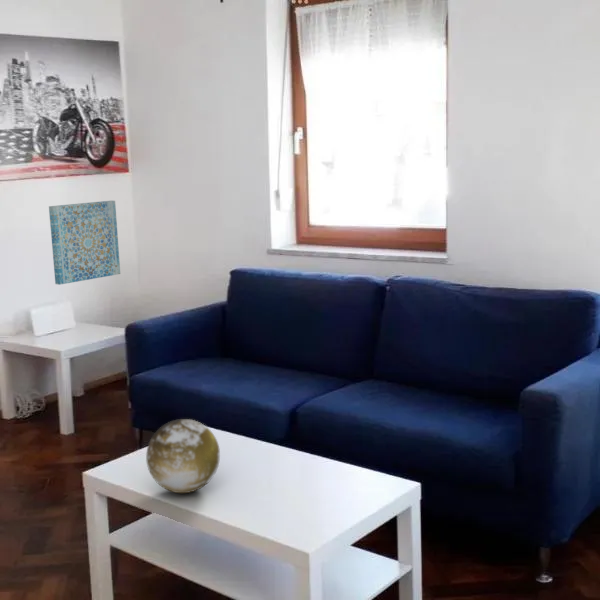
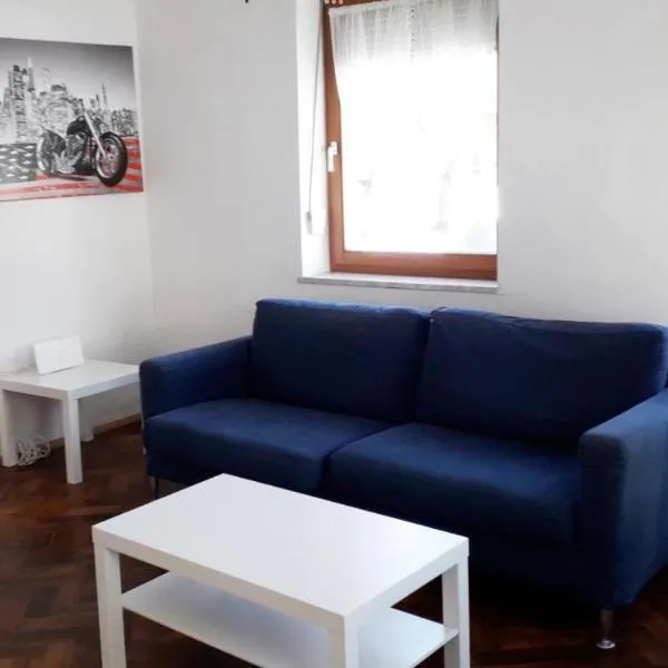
- decorative orb (183, 455)
- wall art (85, 241)
